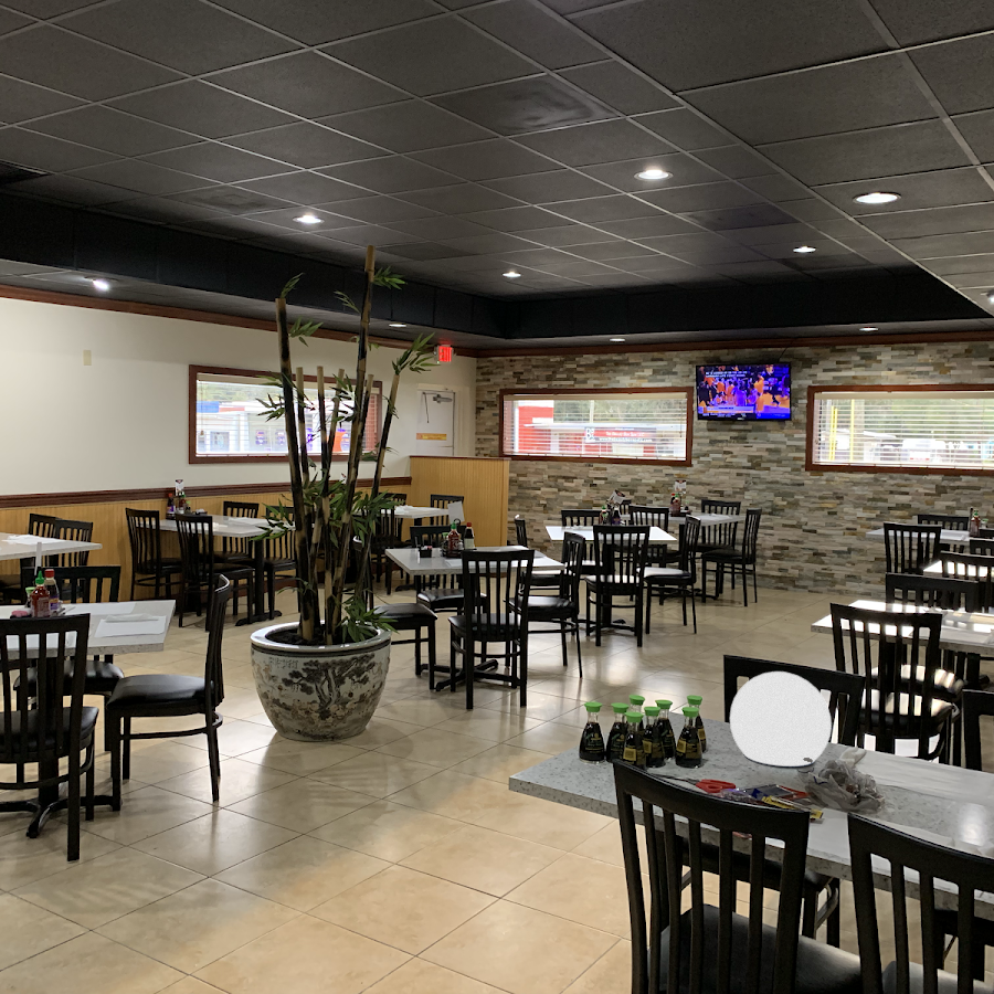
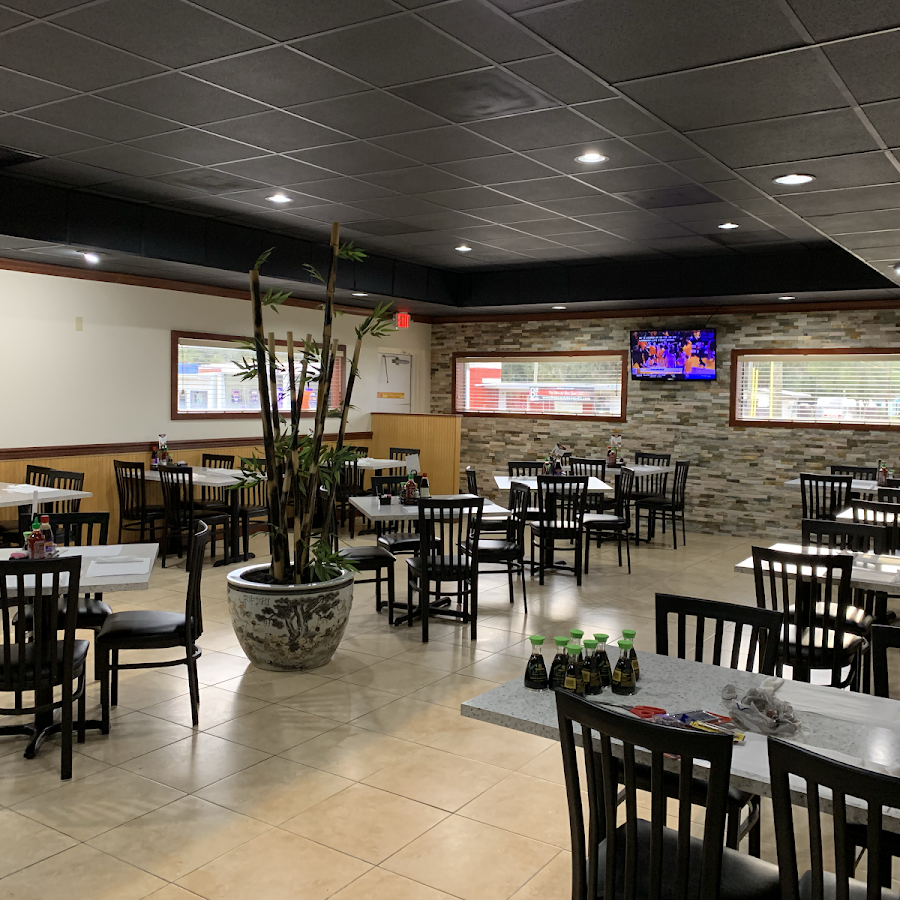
- plate (780, 715)
